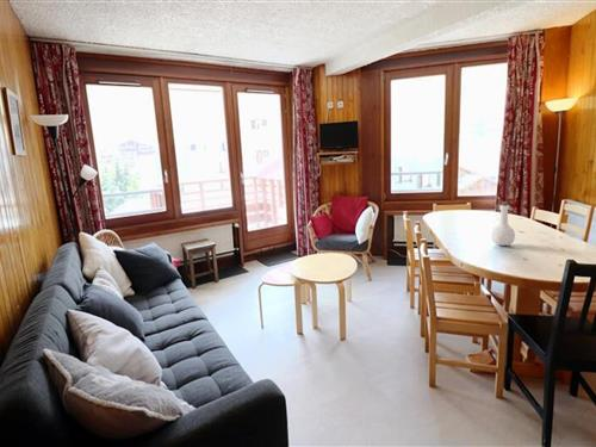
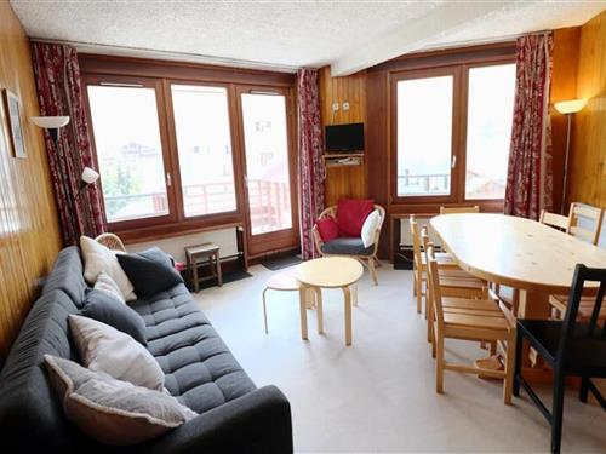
- bottle (503, 223)
